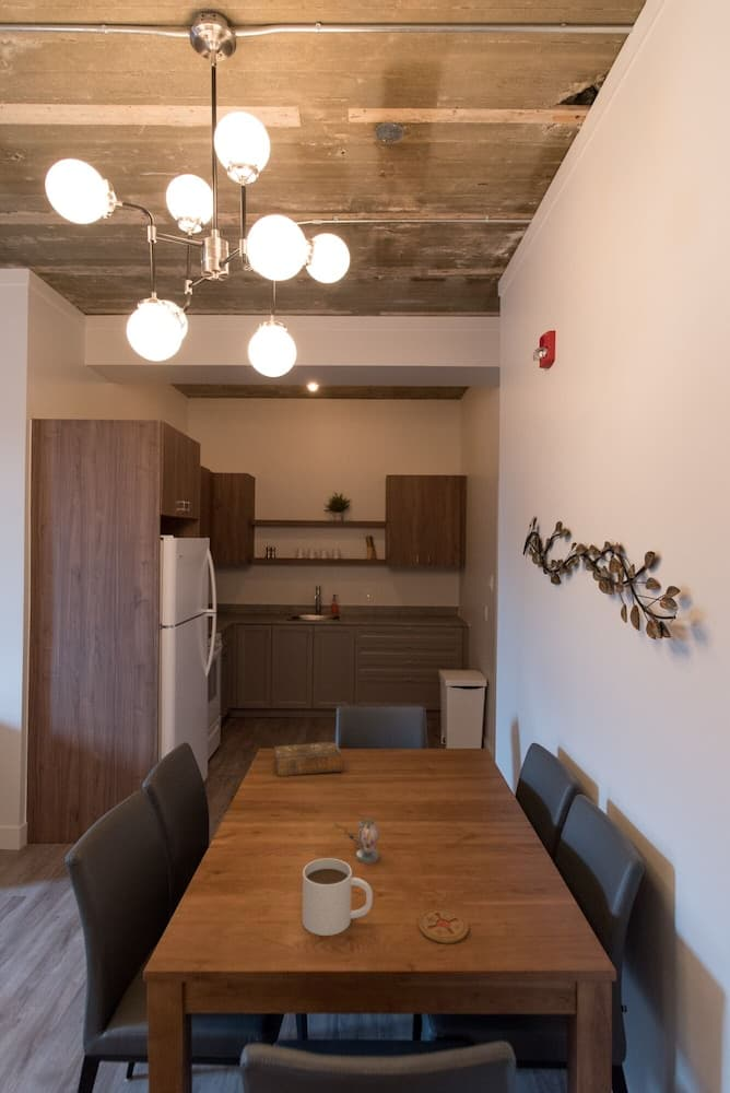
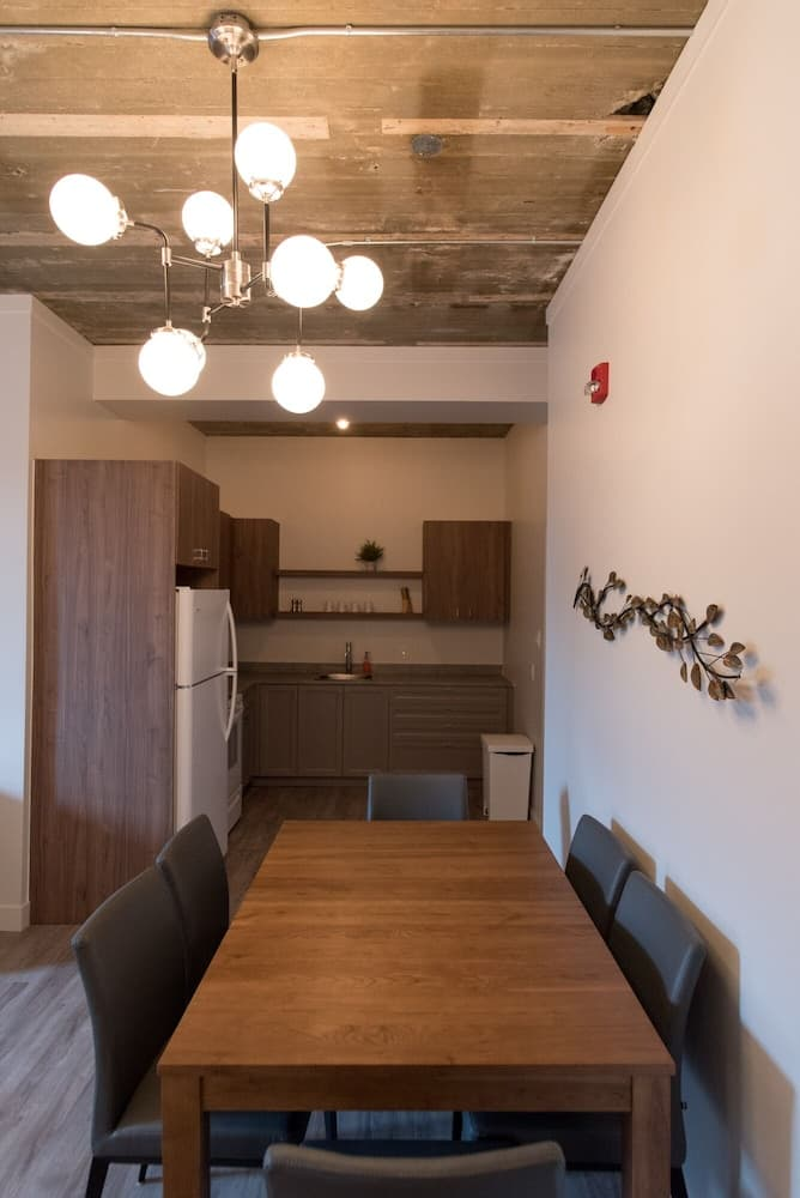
- coaster (443, 925)
- mug (337, 896)
- decorative vase (358, 825)
- book (307, 759)
